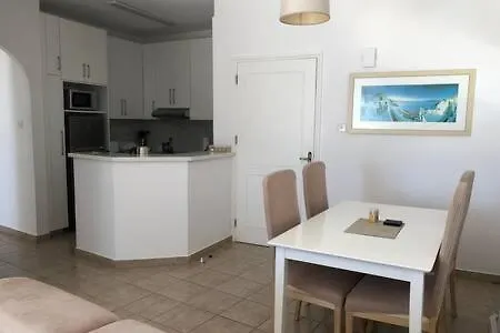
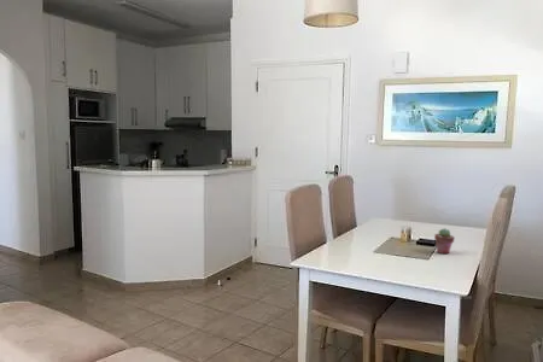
+ potted succulent (444, 240)
